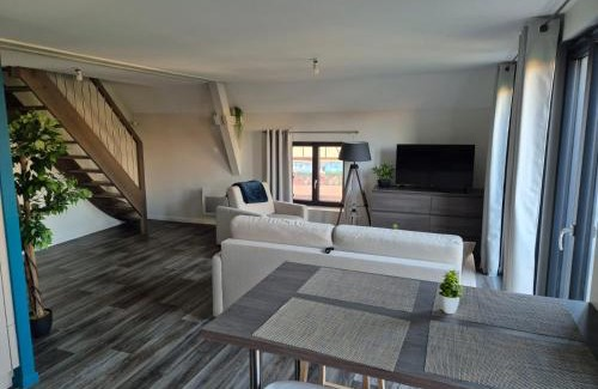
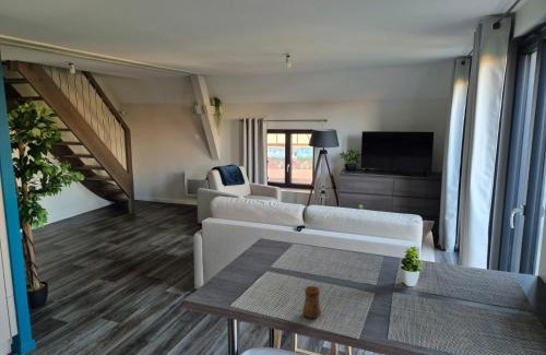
+ cup (311, 301)
